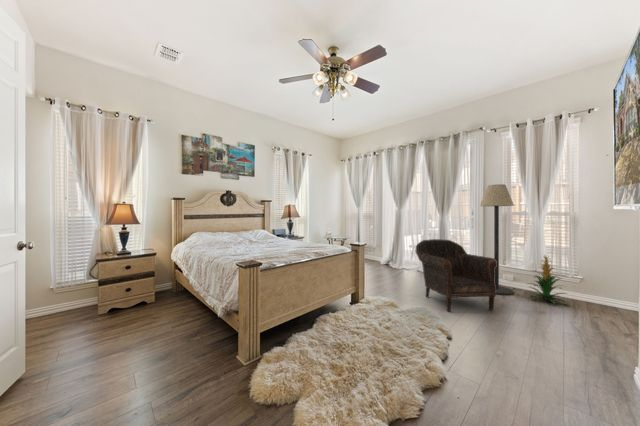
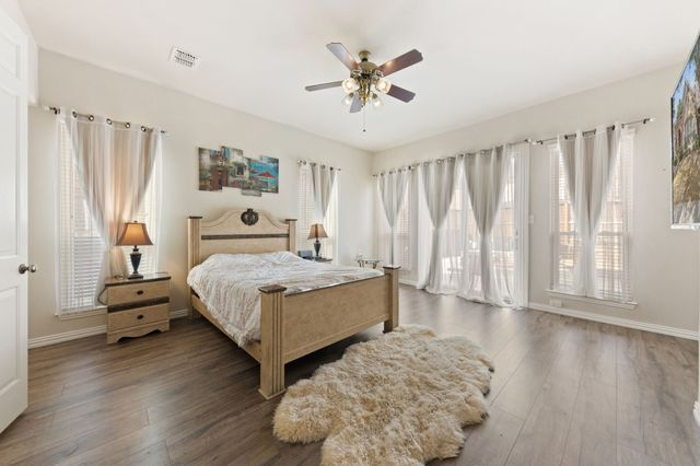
- floor lamp (496, 237)
- indoor plant (546, 276)
- armchair (449, 270)
